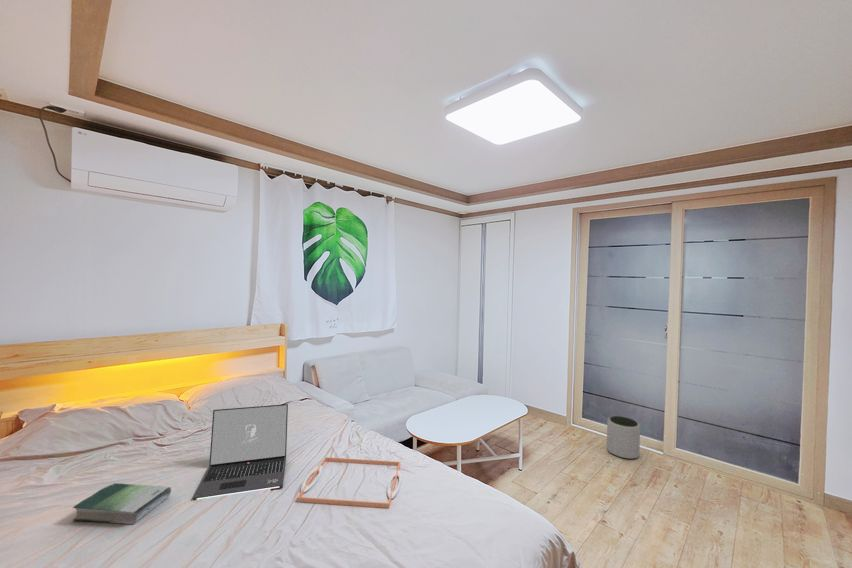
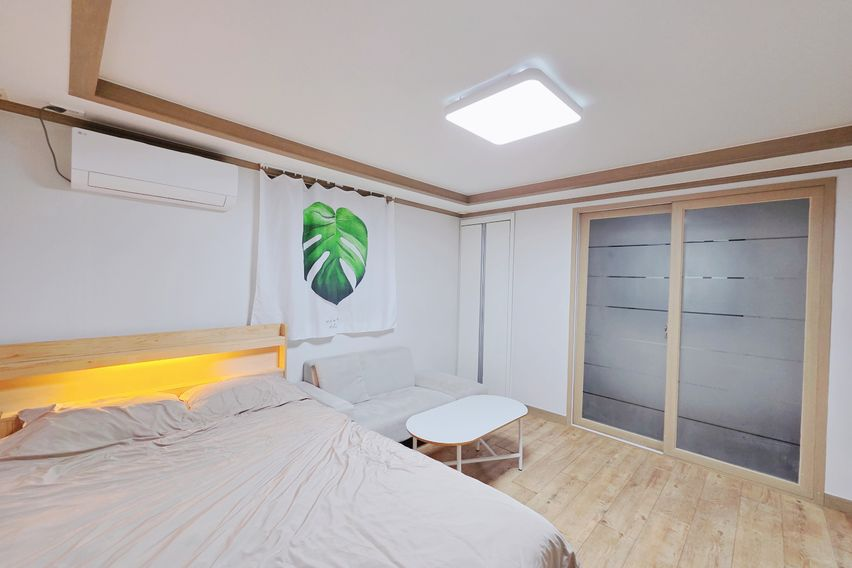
- serving tray (353, 462)
- book (124, 500)
- plant pot (623, 436)
- laptop (246, 446)
